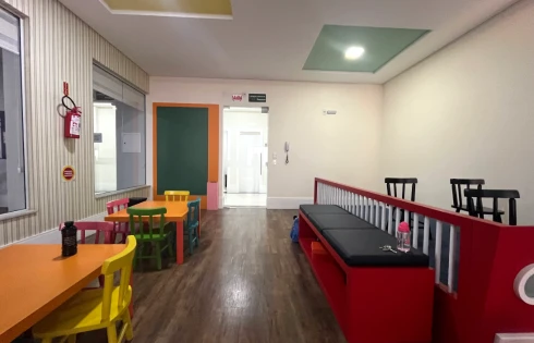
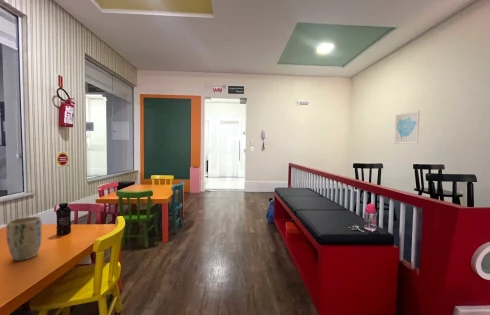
+ plant pot (24, 238)
+ wall art (406, 128)
